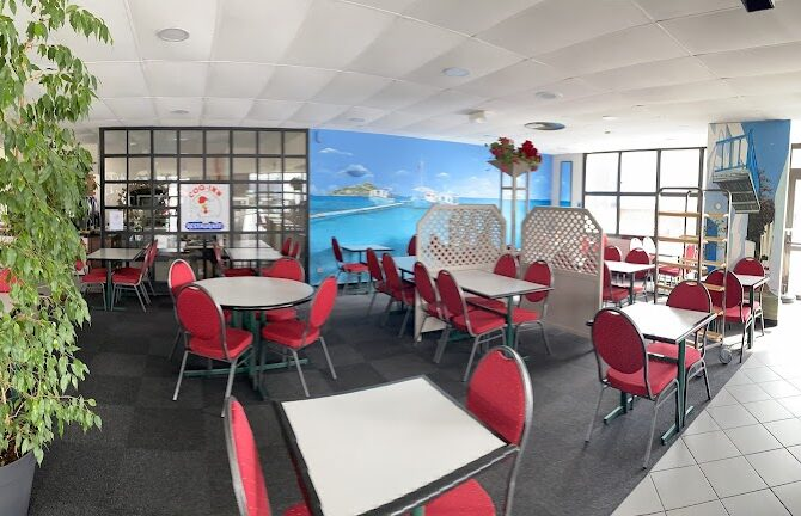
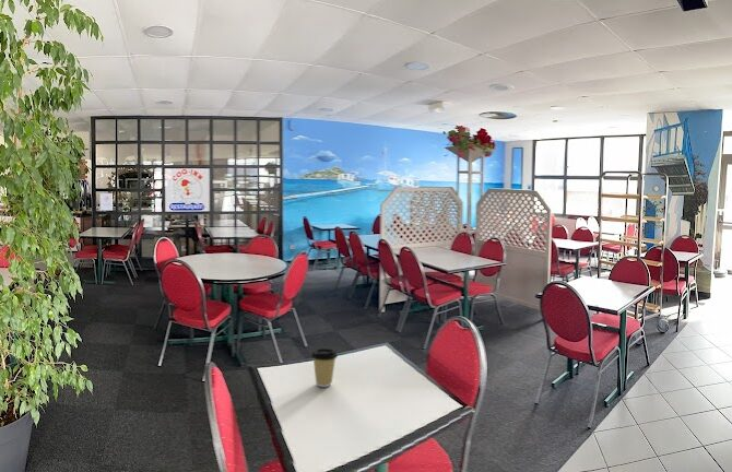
+ coffee cup (323, 367)
